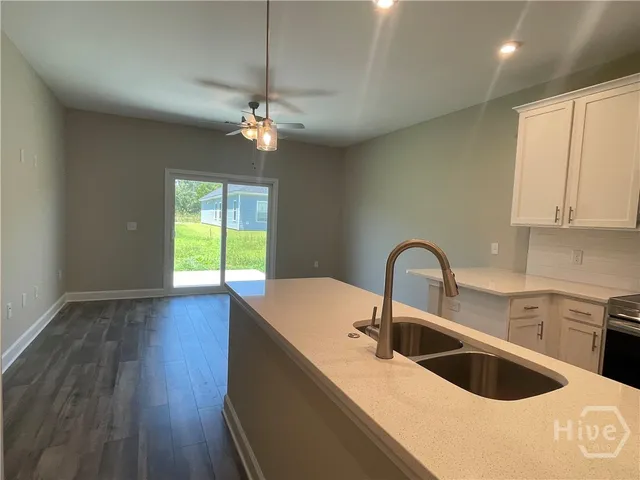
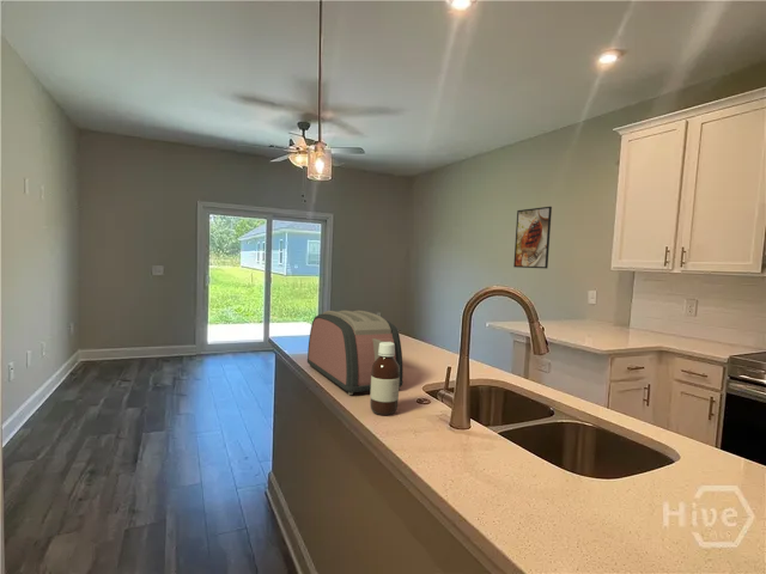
+ toaster (353, 344)
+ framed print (531, 238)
+ bottle (384, 377)
